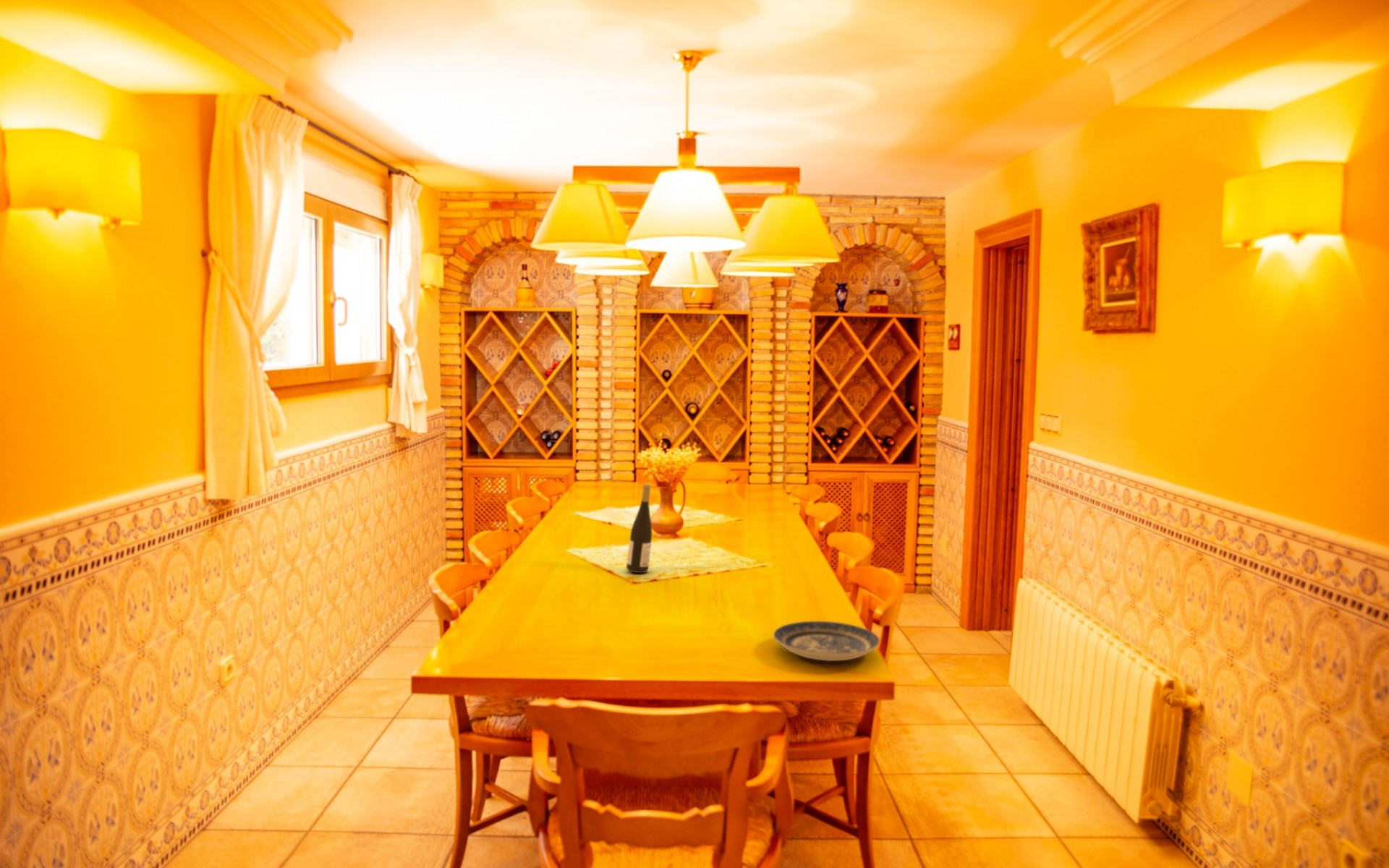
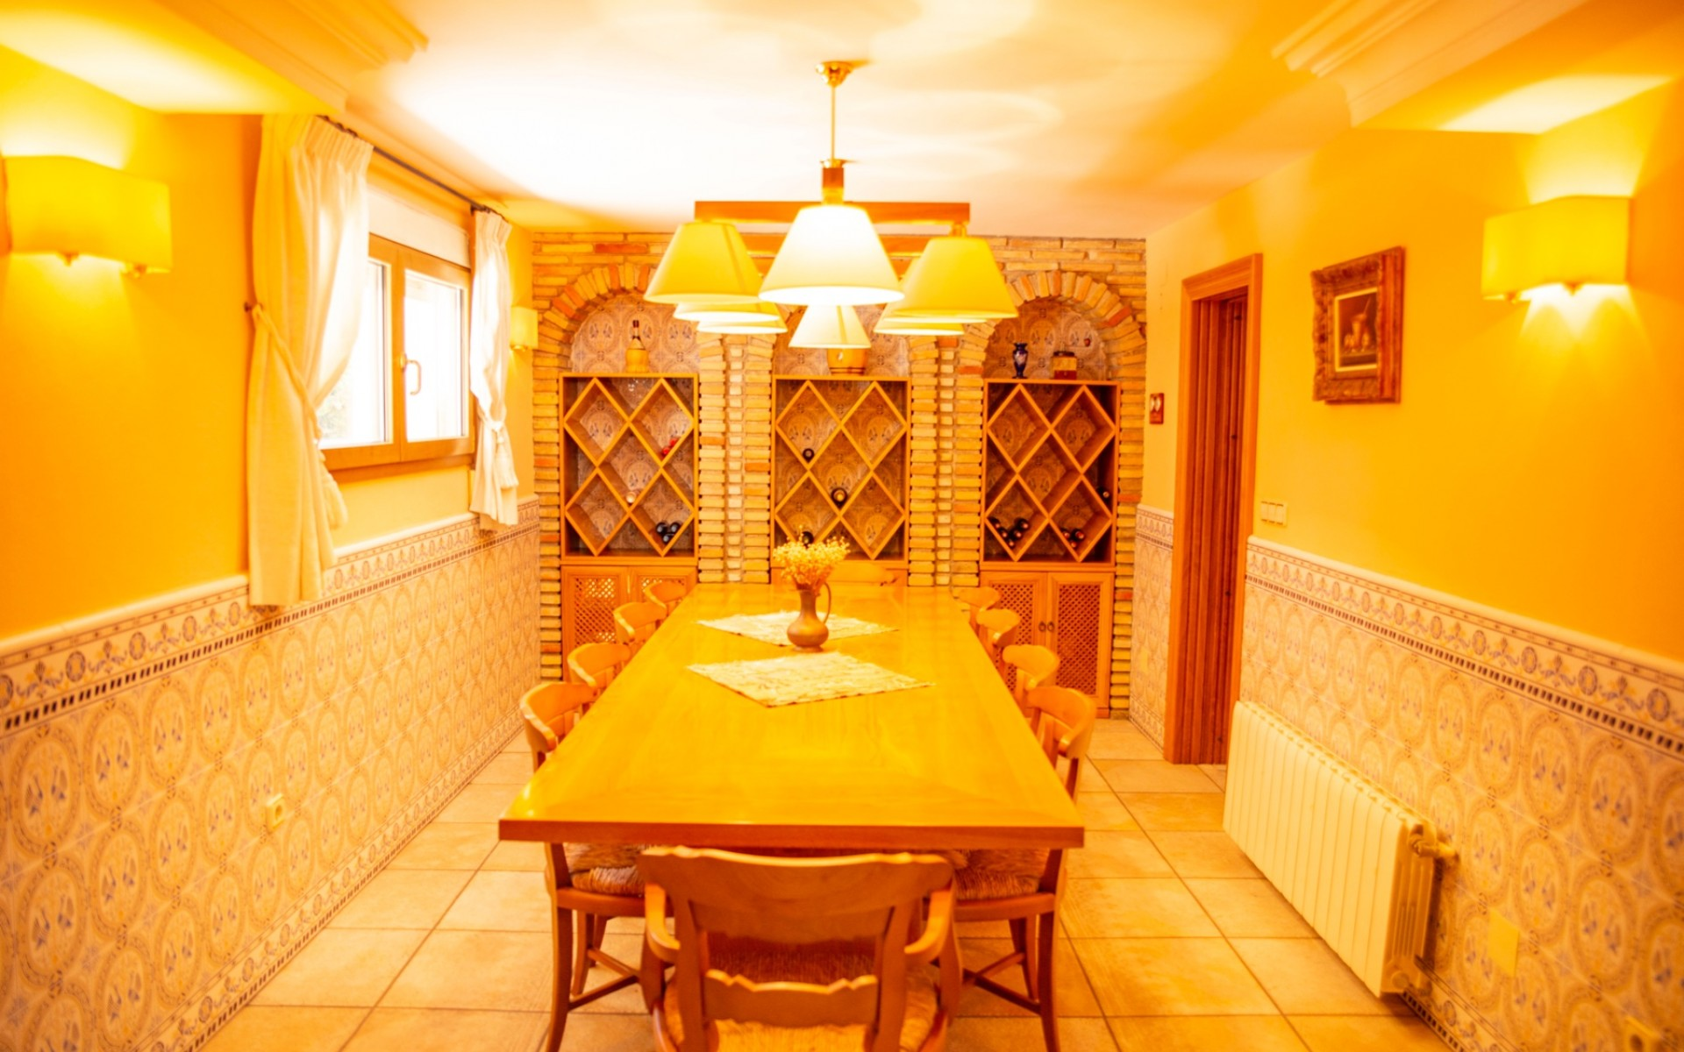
- wine bottle (640, 527)
- plate (825, 644)
